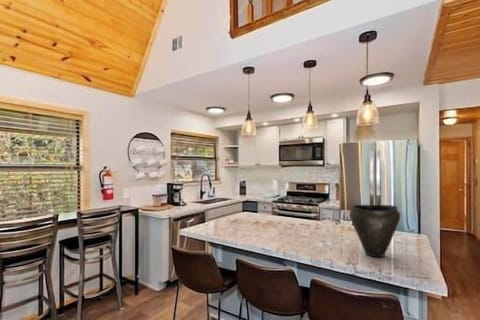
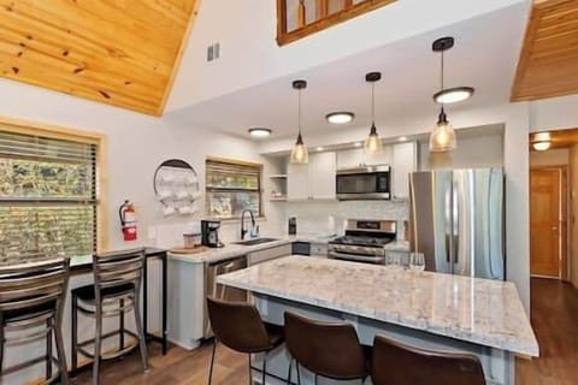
- vase (374, 229)
